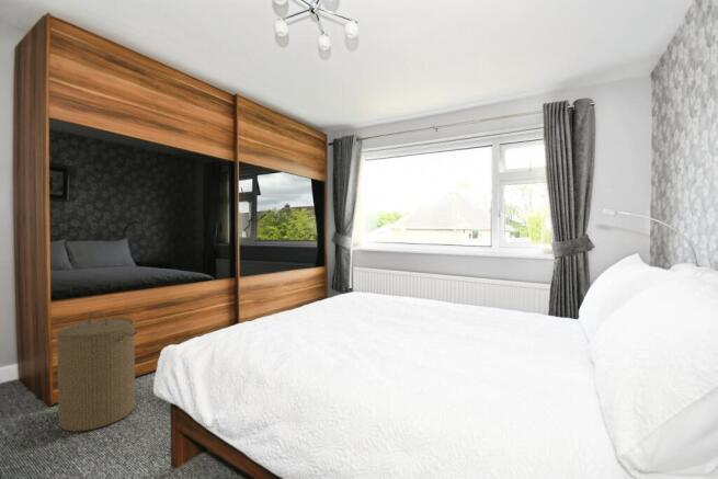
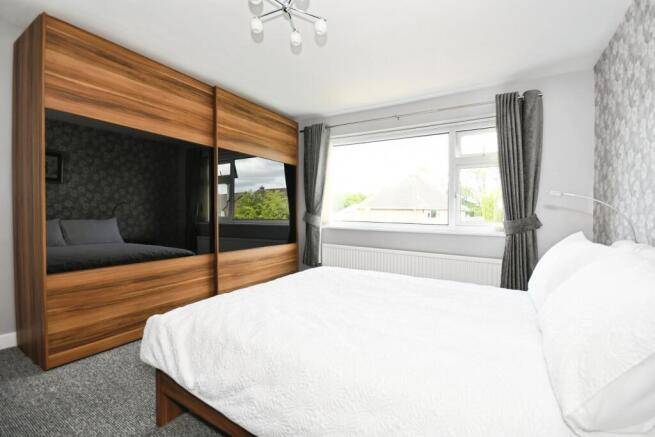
- laundry hamper (98, 363)
